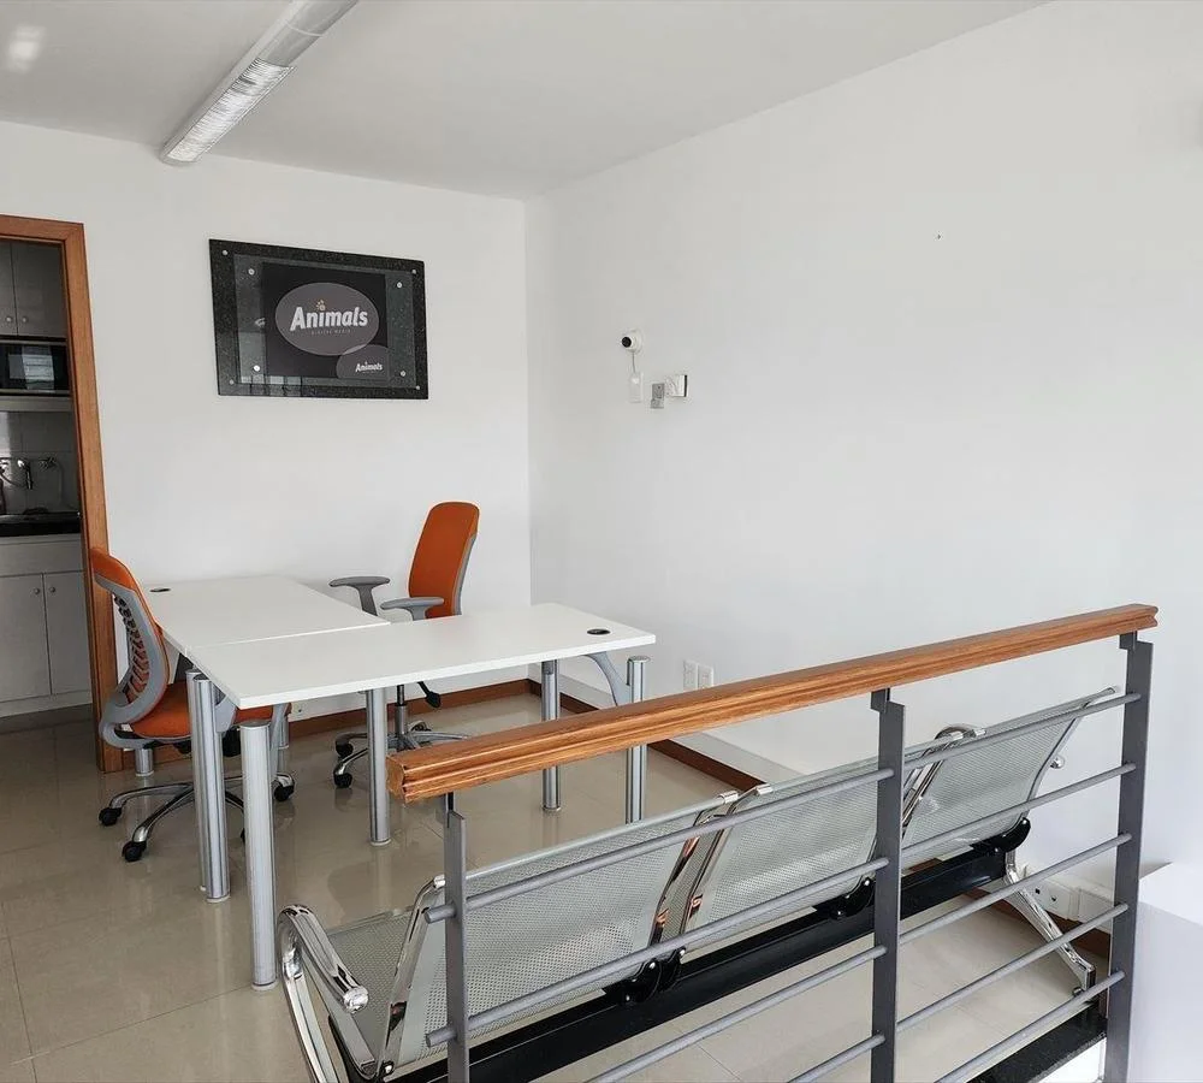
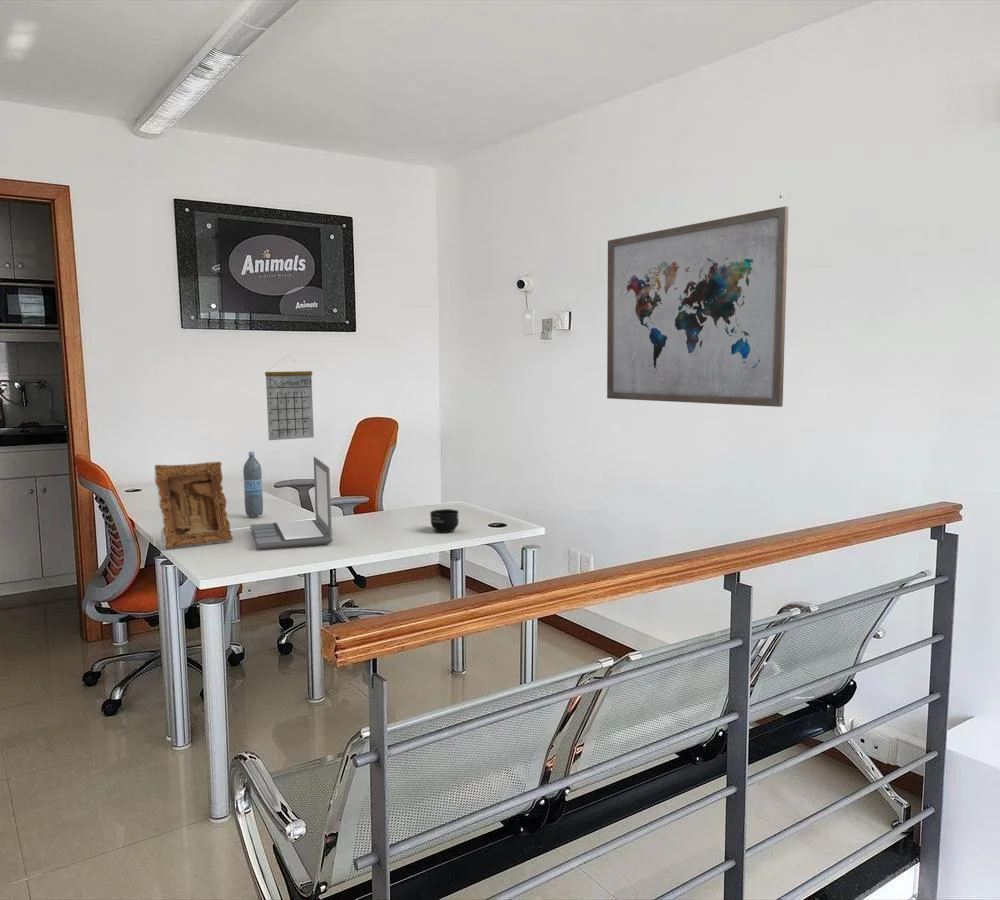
+ calendar (290, 397)
+ mug (443, 520)
+ picture frame (190, 501)
+ laptop (292, 521)
+ wall art (686, 314)
+ water bottle (253, 484)
